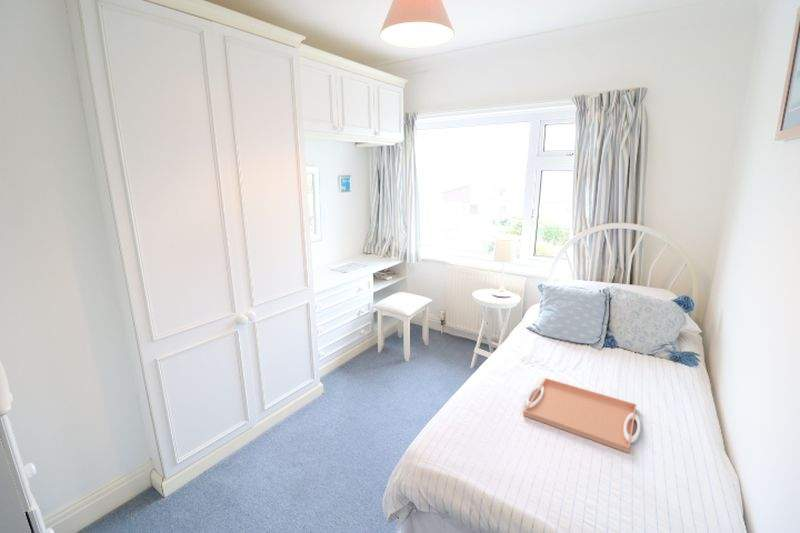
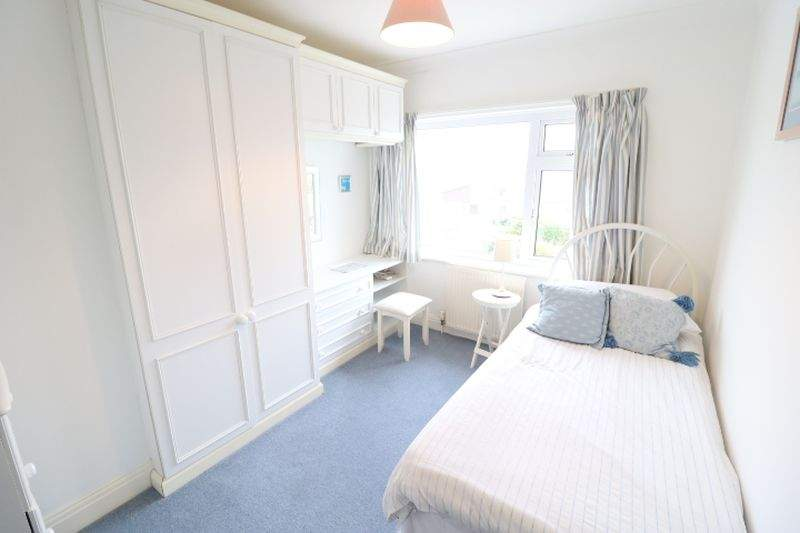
- serving tray (580, 409)
